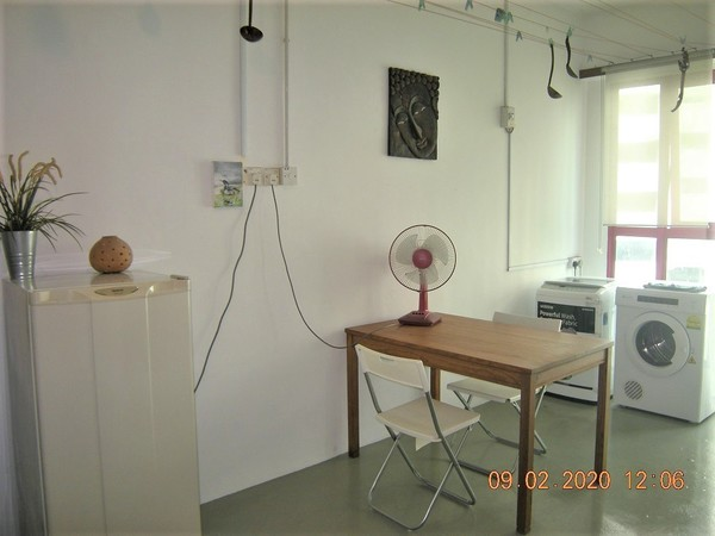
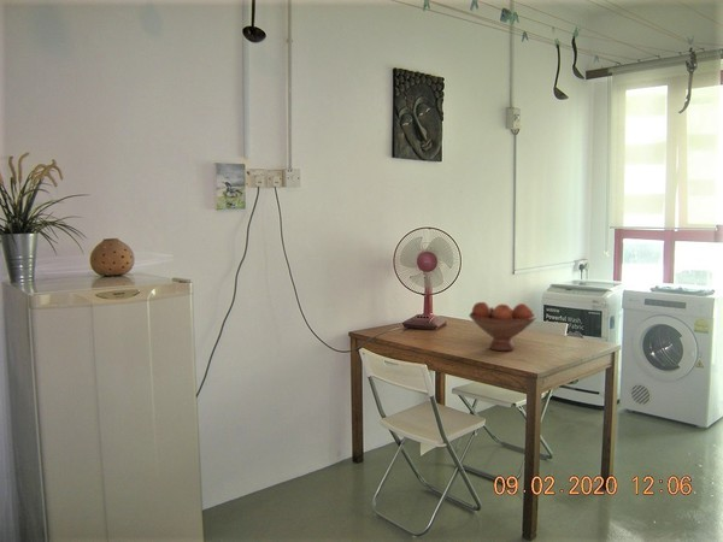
+ fruit bowl (501, 324)
